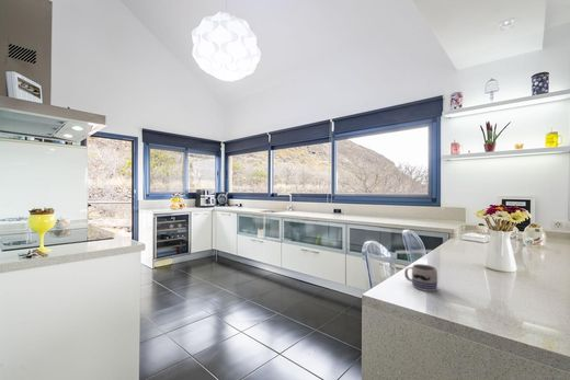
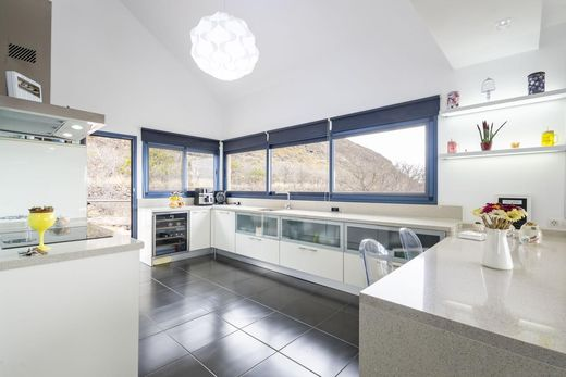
- mug (420, 276)
